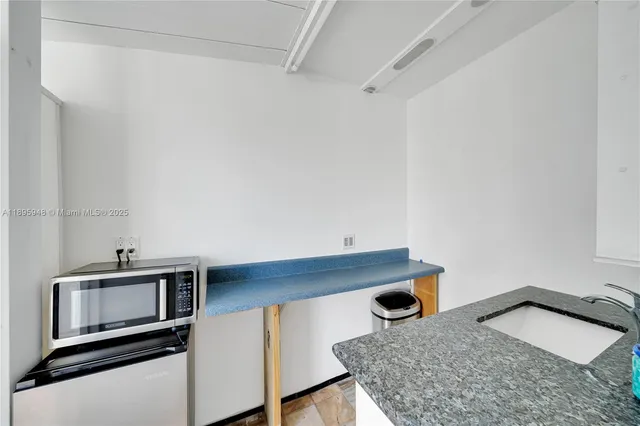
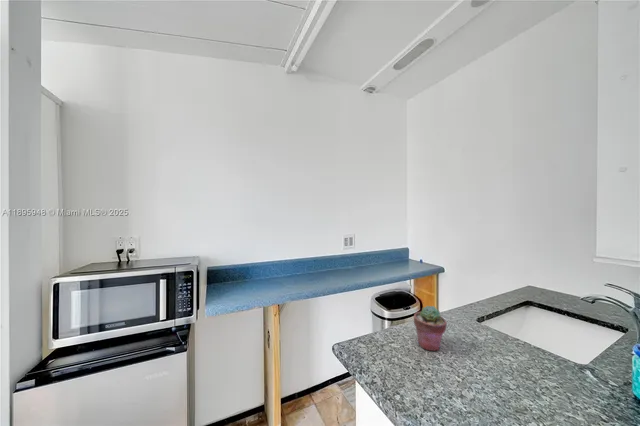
+ potted succulent (429, 326)
